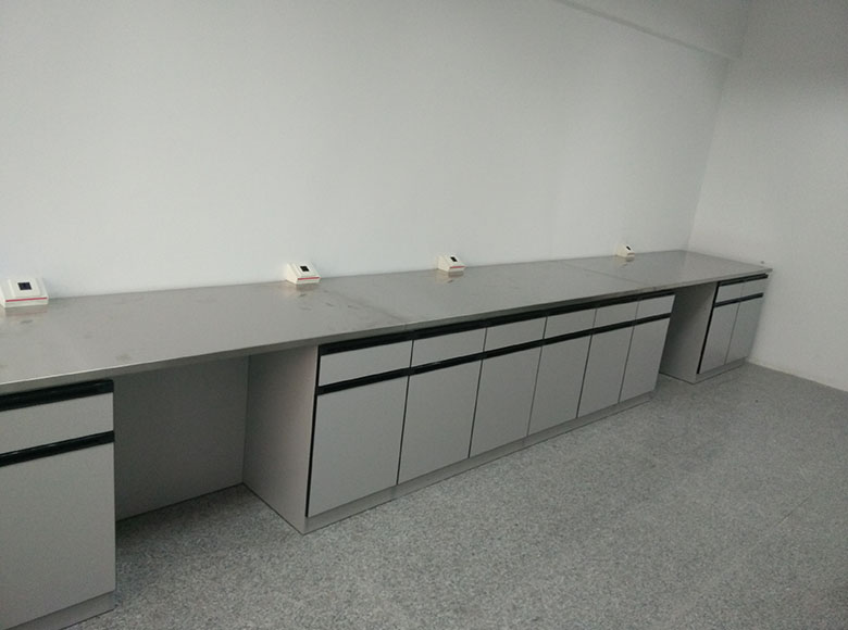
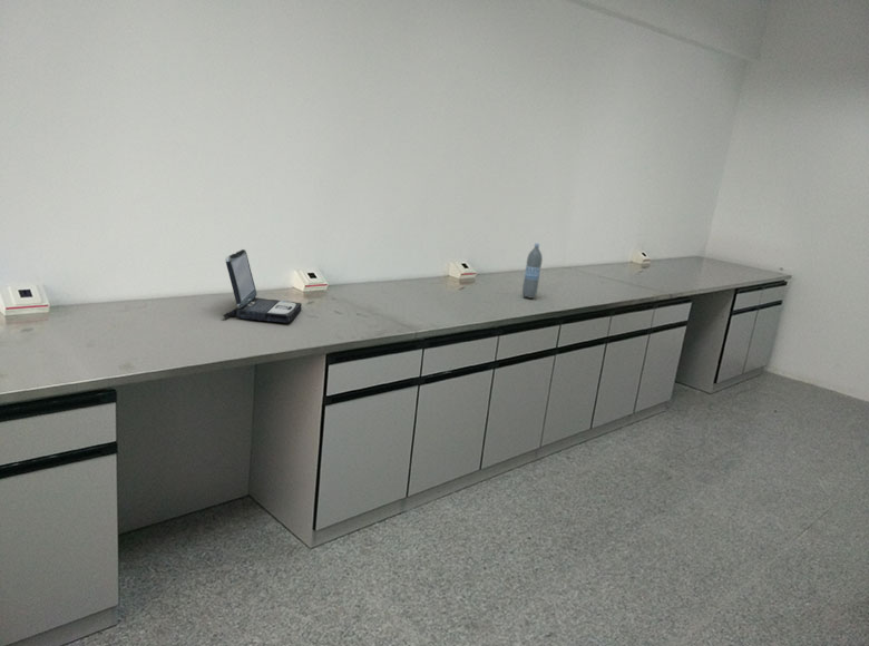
+ water bottle (533, 271)
+ laptop (254, 285)
